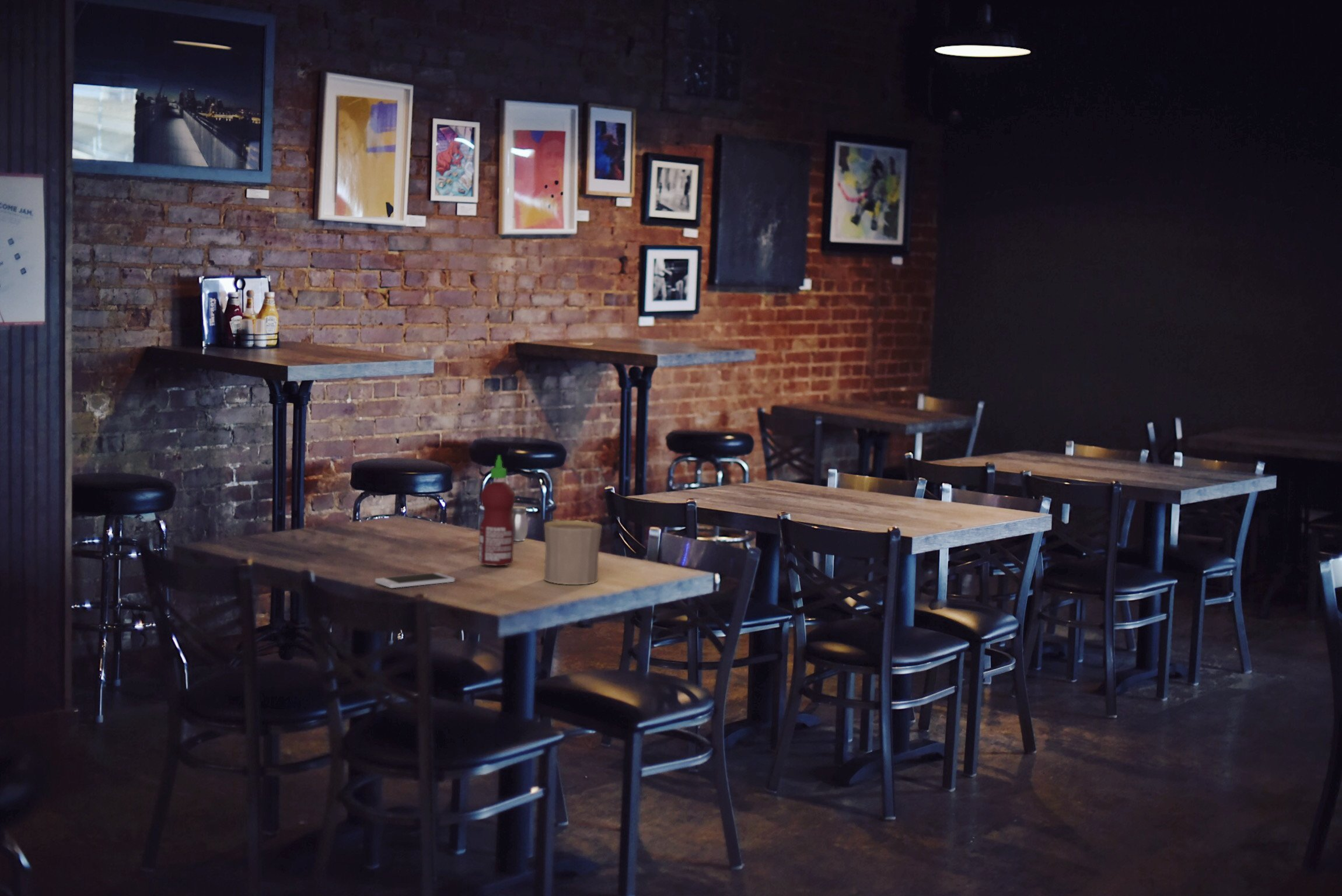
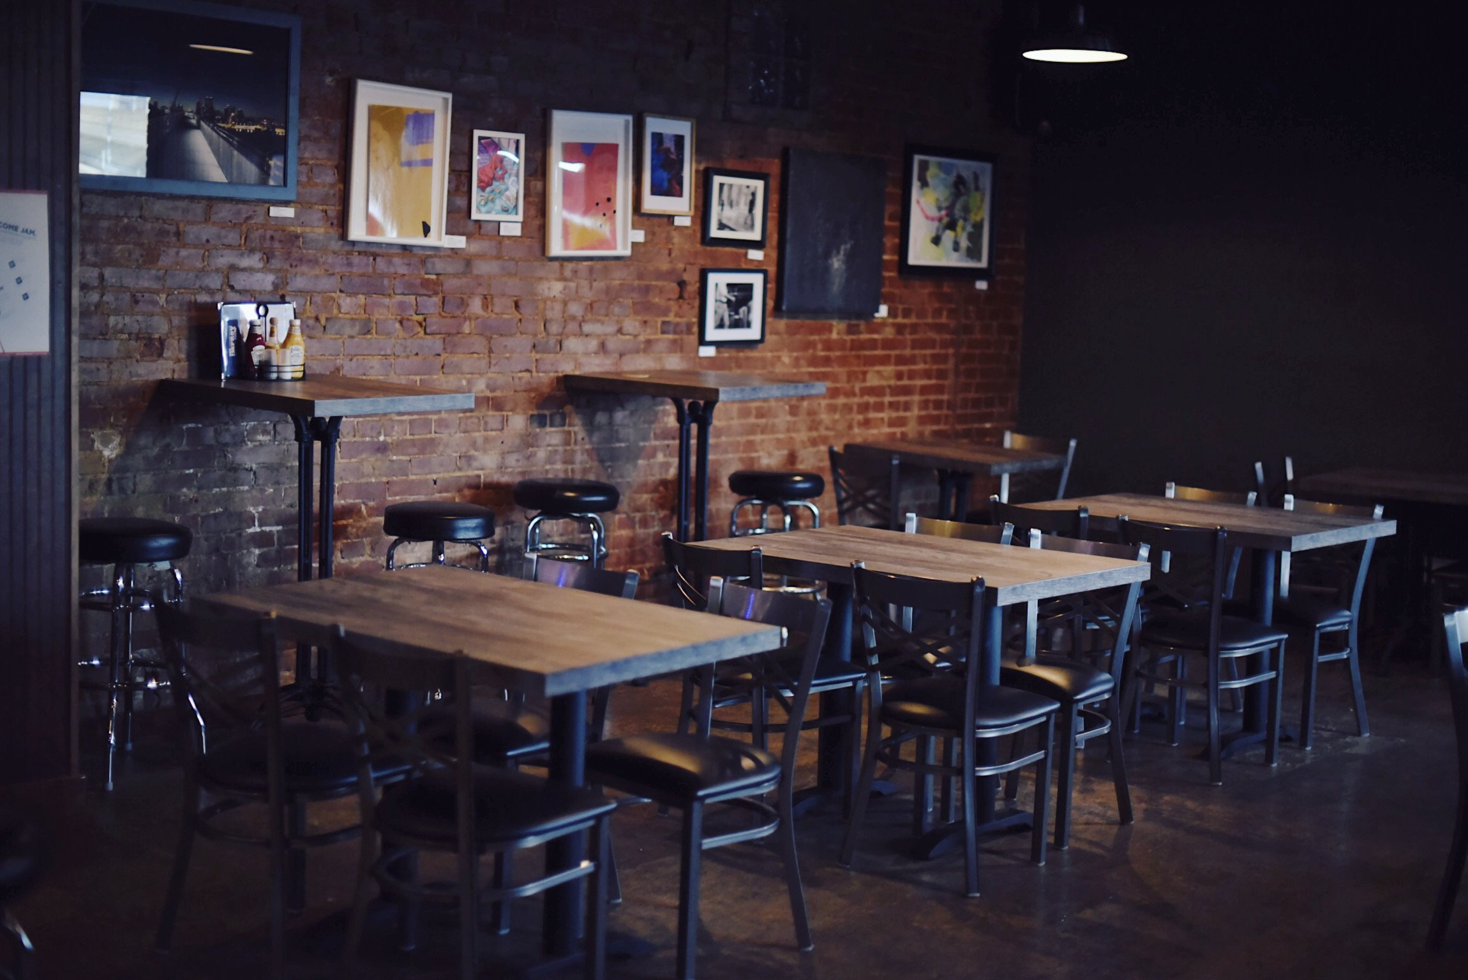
- salt and pepper shaker (513, 524)
- cup (572, 552)
- smartphone (415, 580)
- hot sauce (497, 510)
